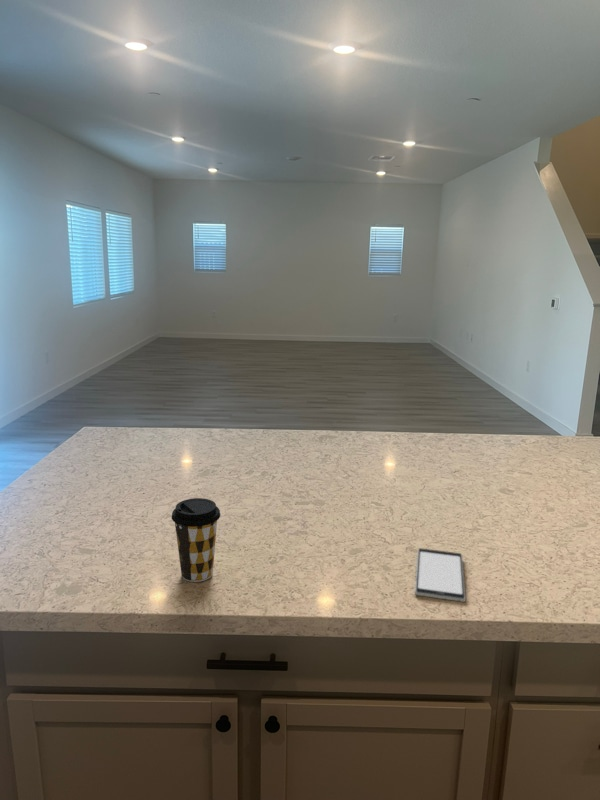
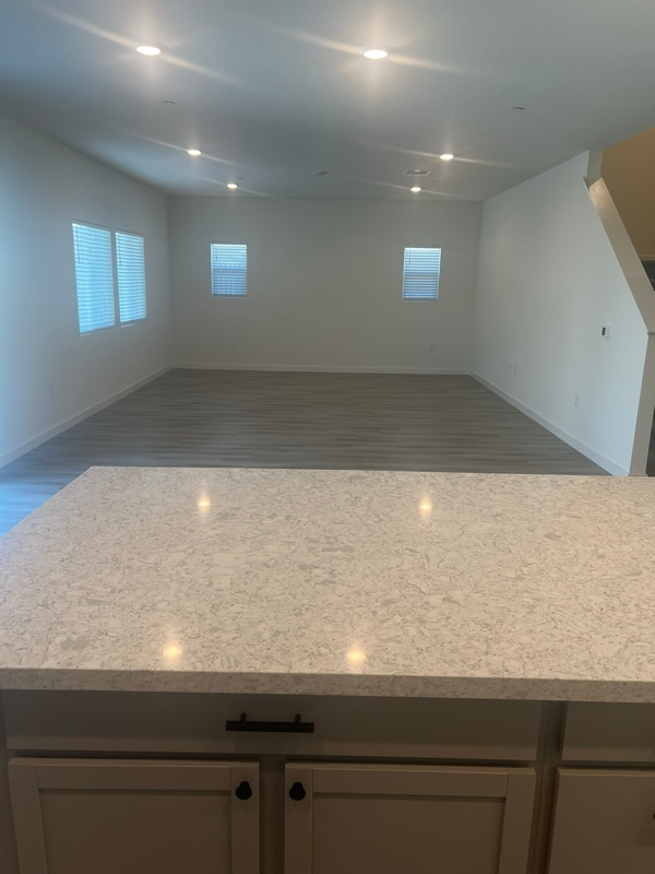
- coffee cup (196, 540)
- smartphone (439, 572)
